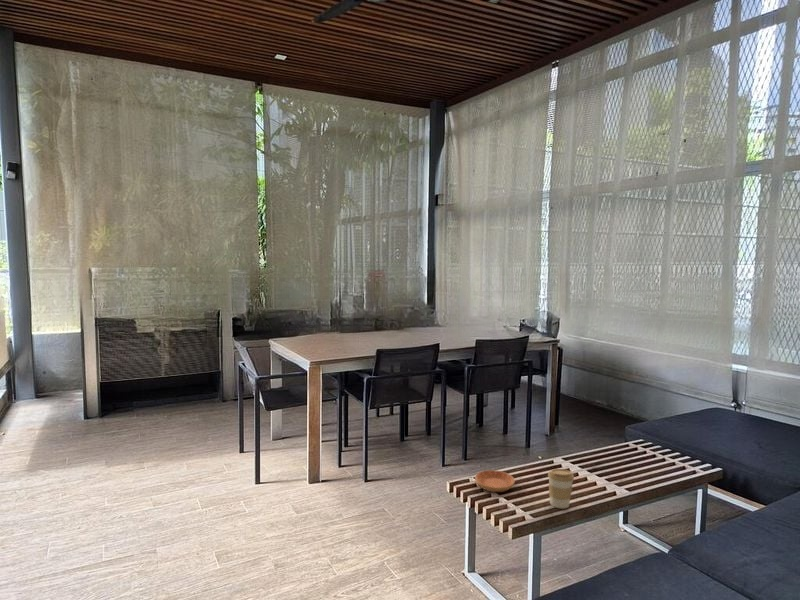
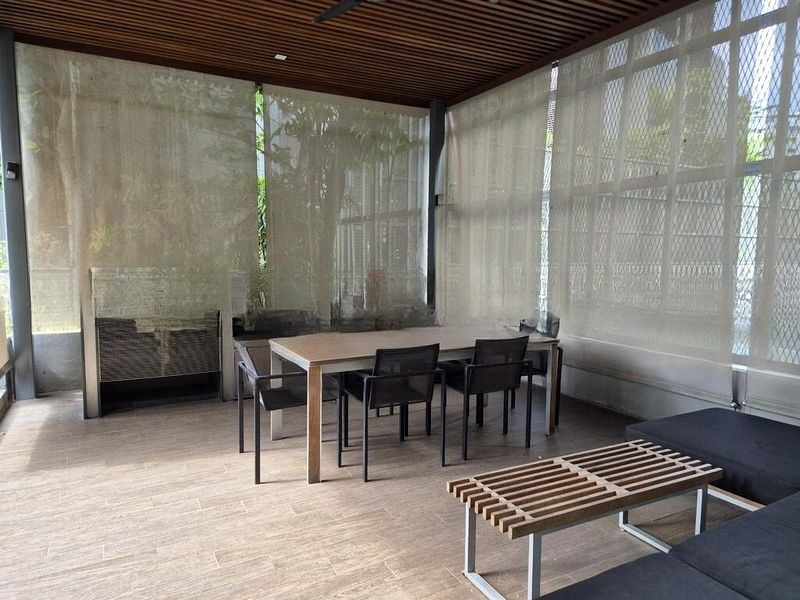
- saucer (494, 481)
- coffee cup (560, 487)
